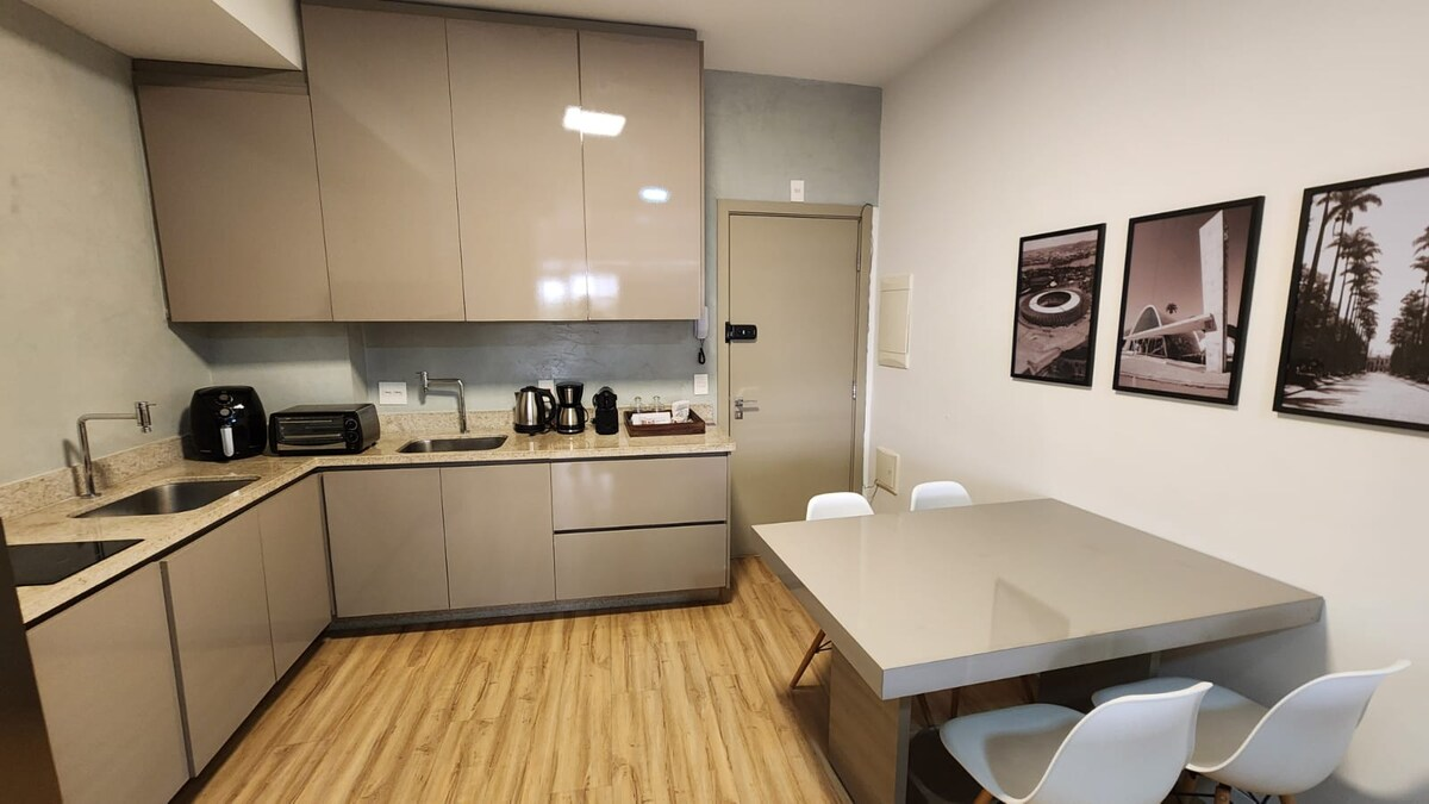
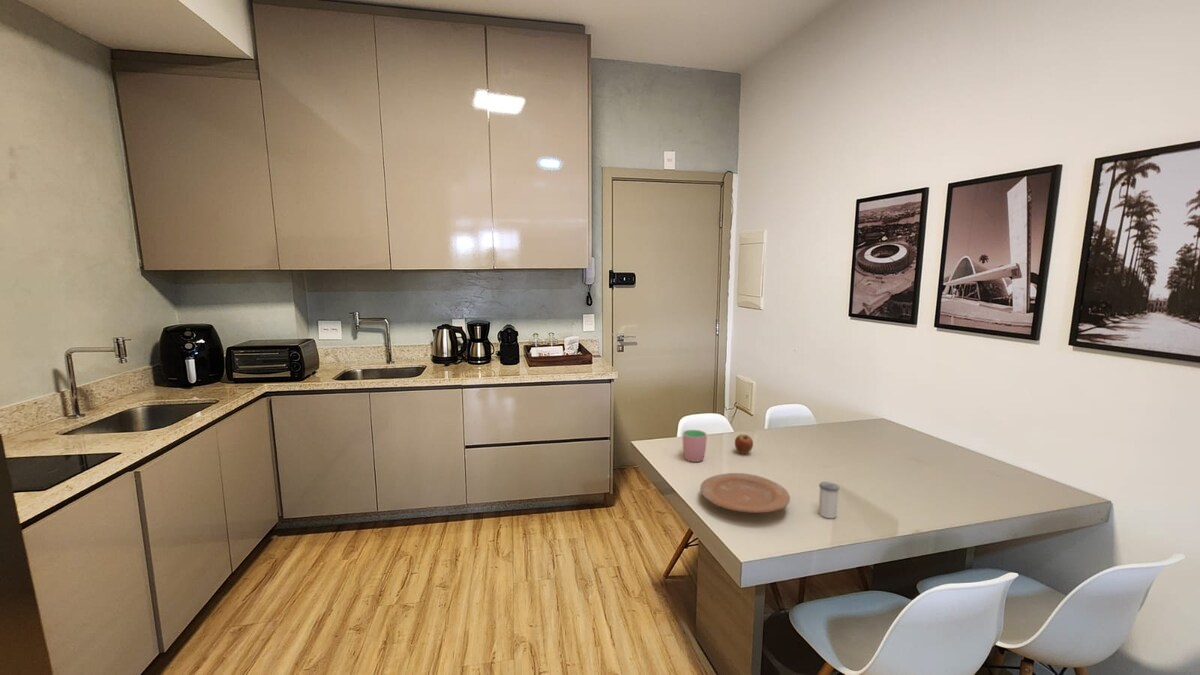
+ cup (692, 444)
+ plate (743, 496)
+ fruit (743, 443)
+ salt shaker (828, 499)
